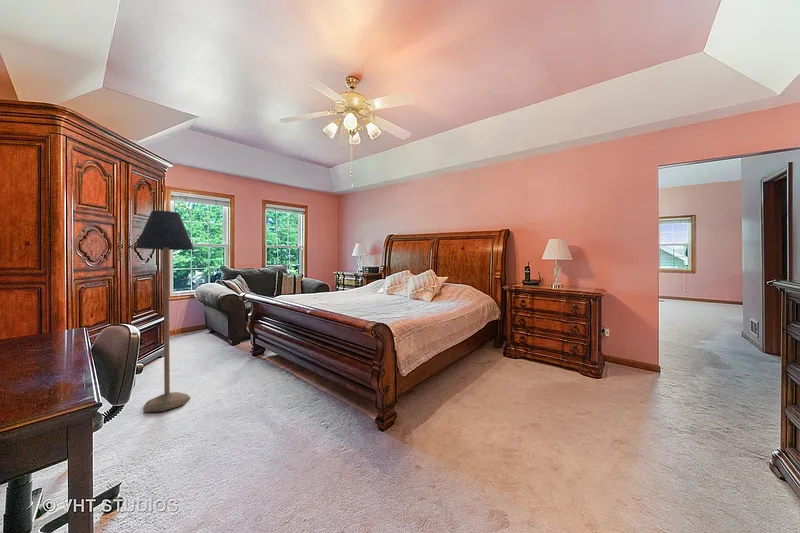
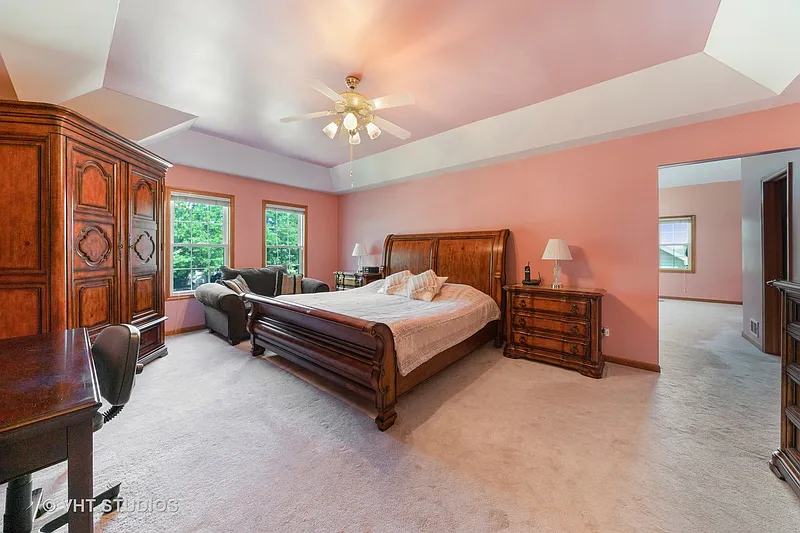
- floor lamp (166, 307)
